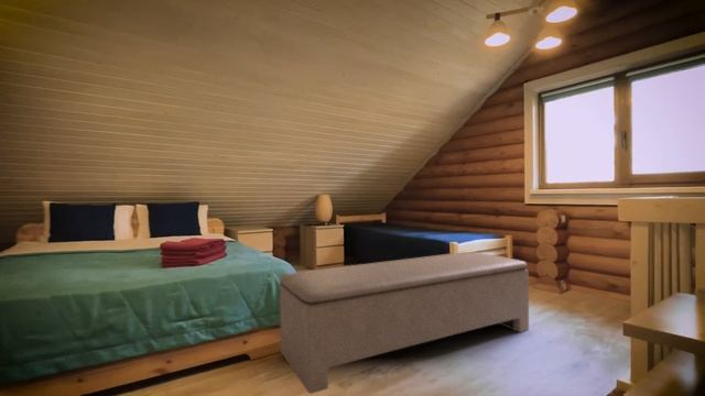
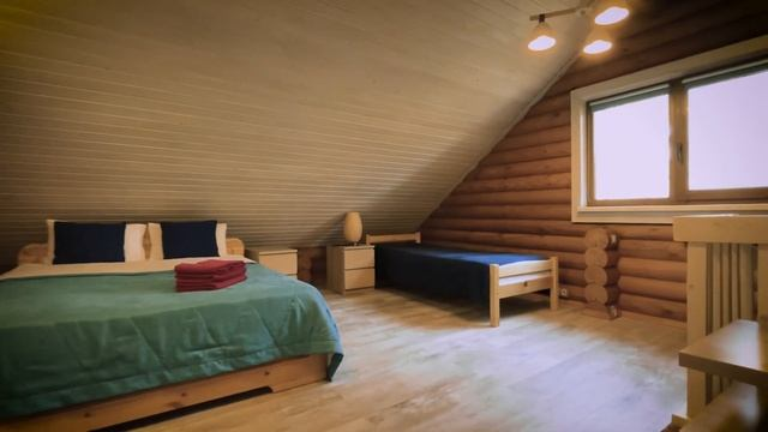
- bench (412, 302)
